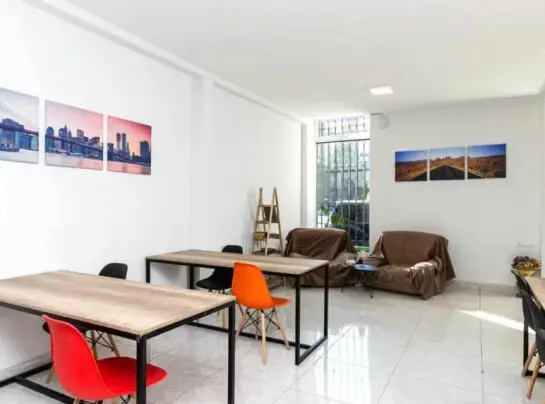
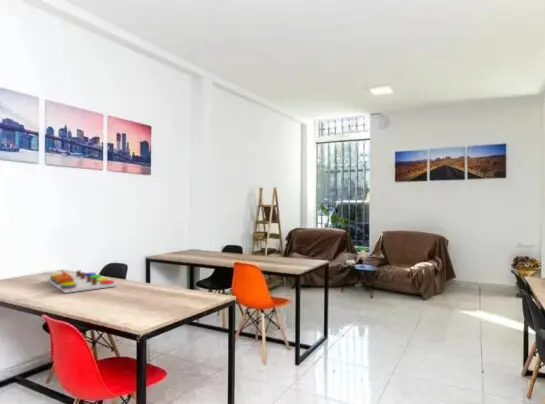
+ board game (80, 277)
